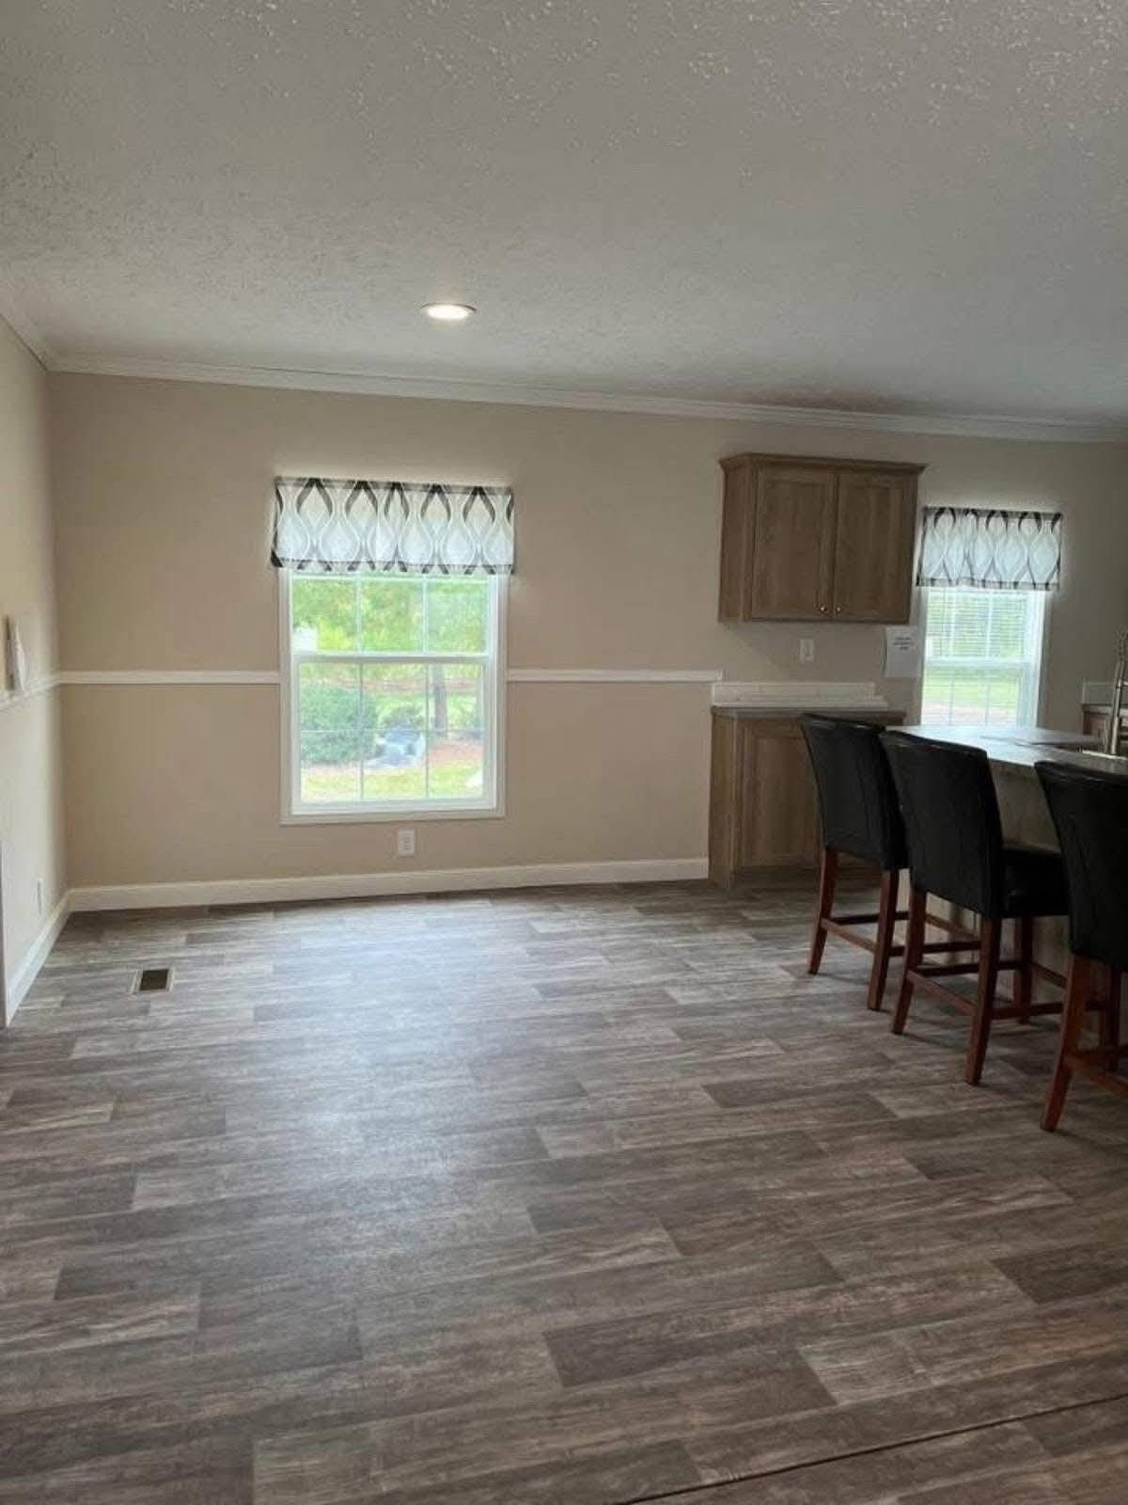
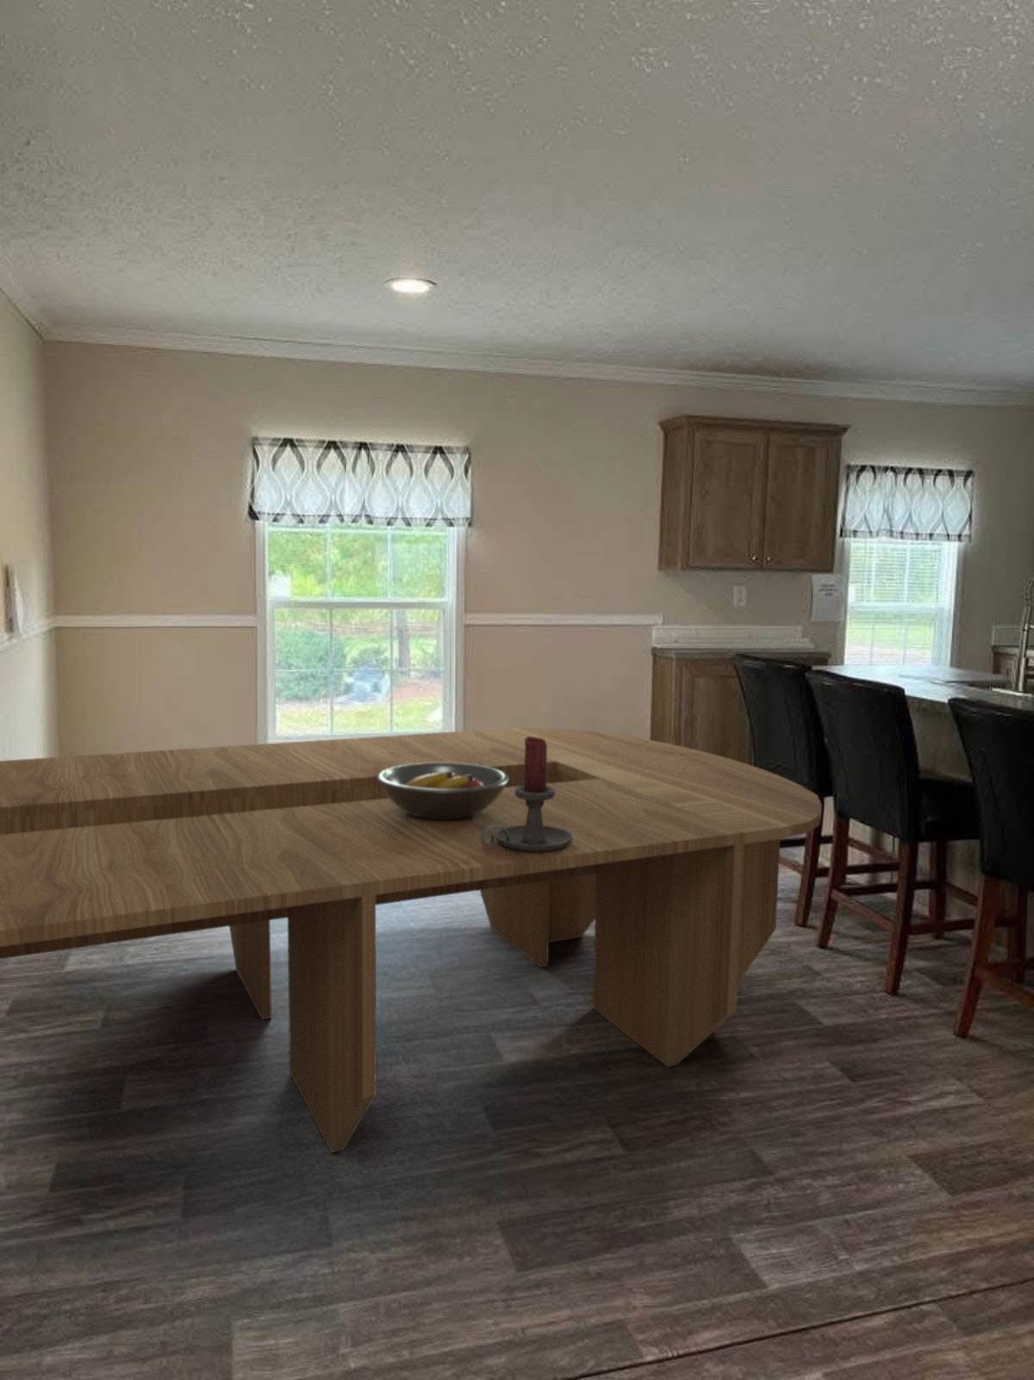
+ candle holder (525, 791)
+ dining table (375, 907)
+ fruit bowl (443, 788)
